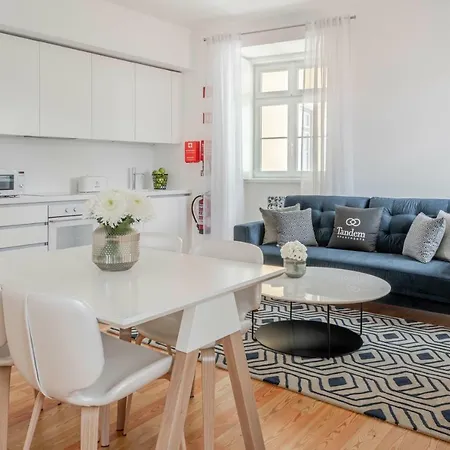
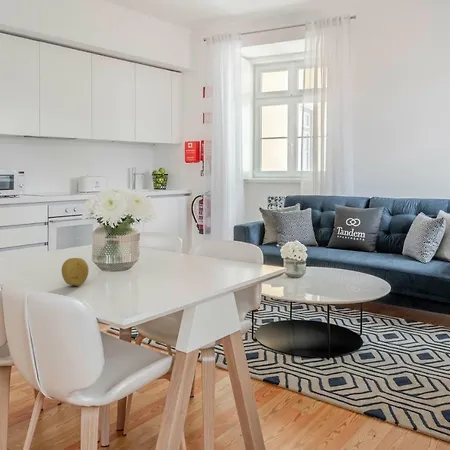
+ fruit (75, 271)
